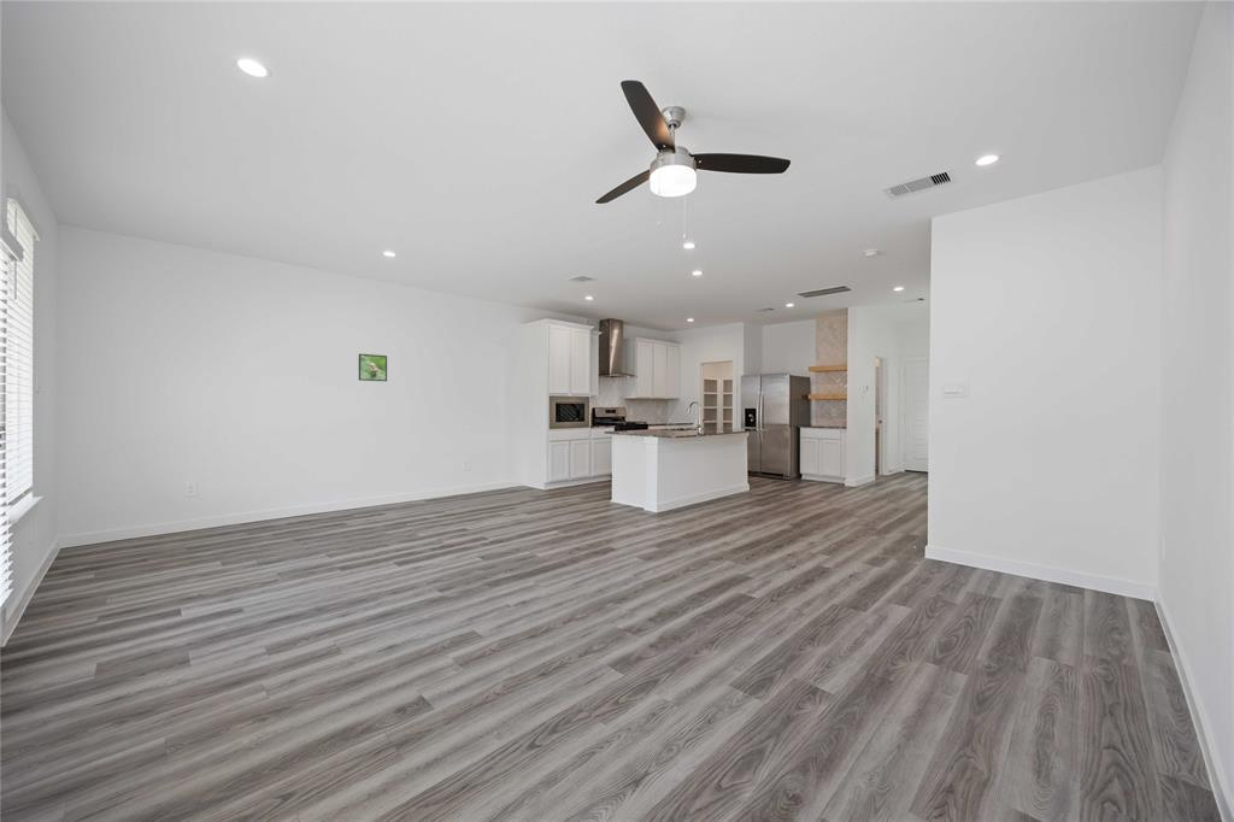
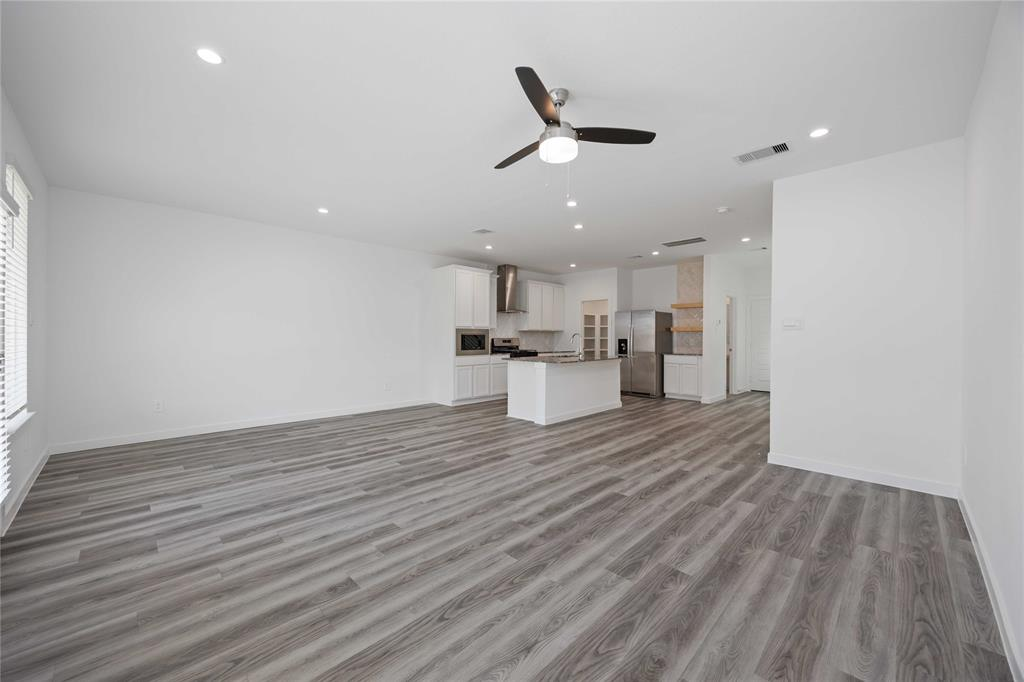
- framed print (372, 368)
